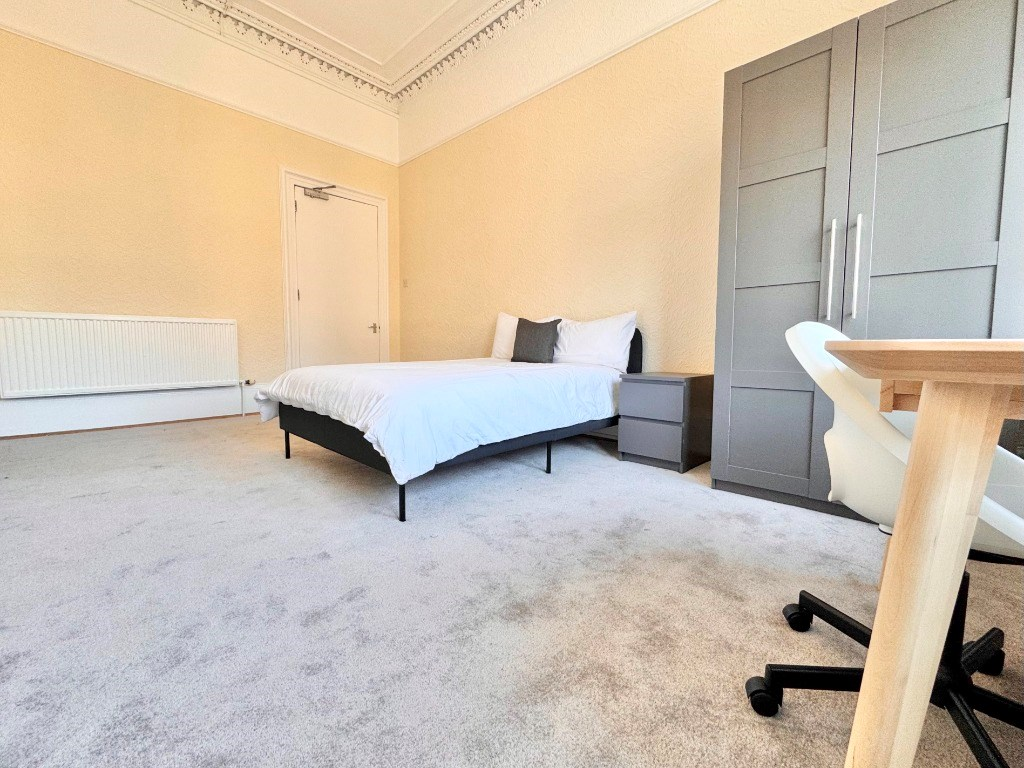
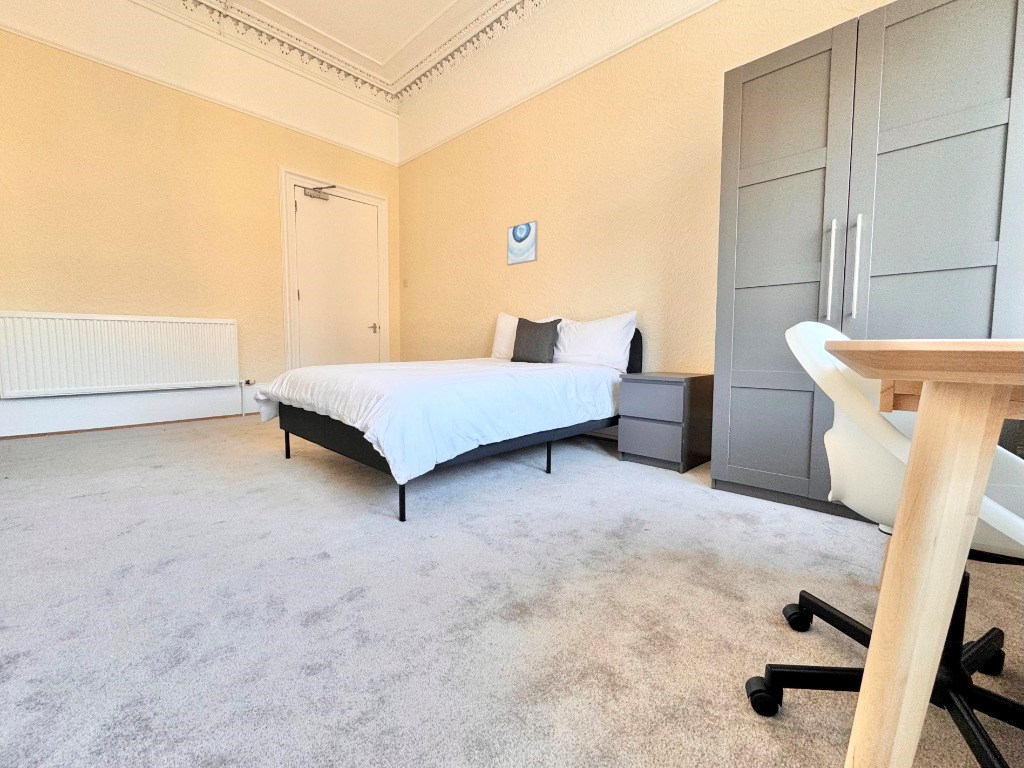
+ wall art (521, 243)
